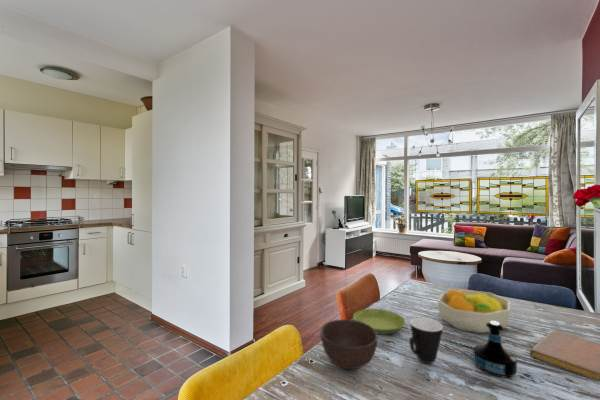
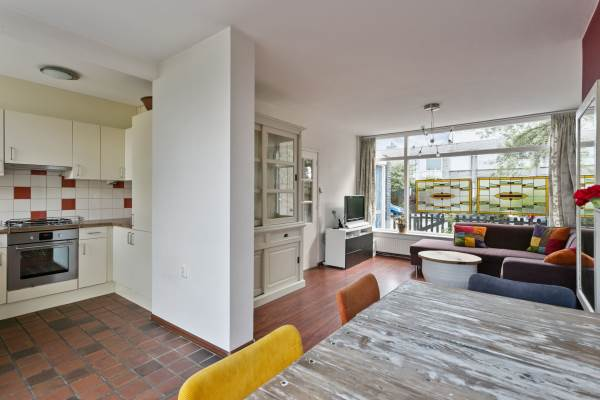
- tequila bottle (494, 345)
- fruit bowl (473, 306)
- mug (423, 343)
- bowl (348, 347)
- notebook (572, 351)
- saucer (378, 321)
